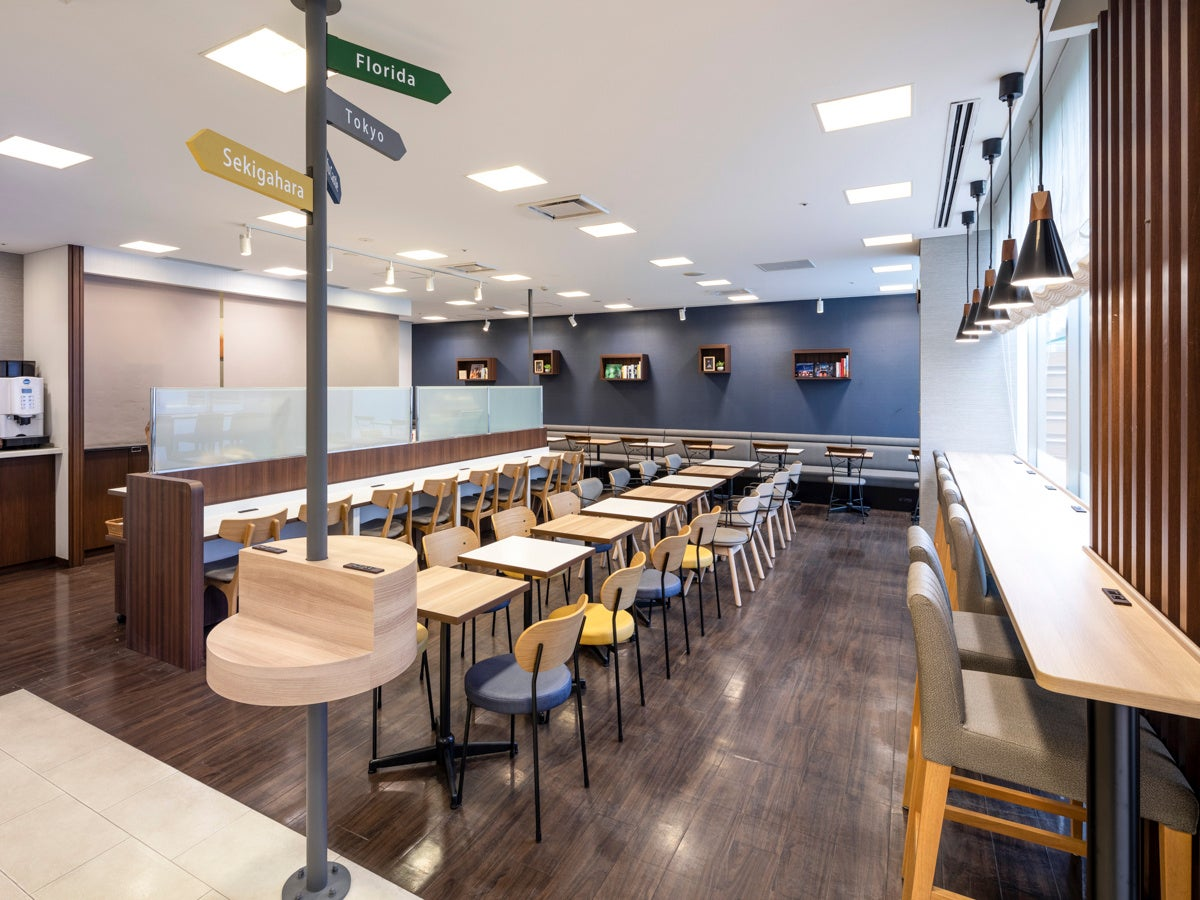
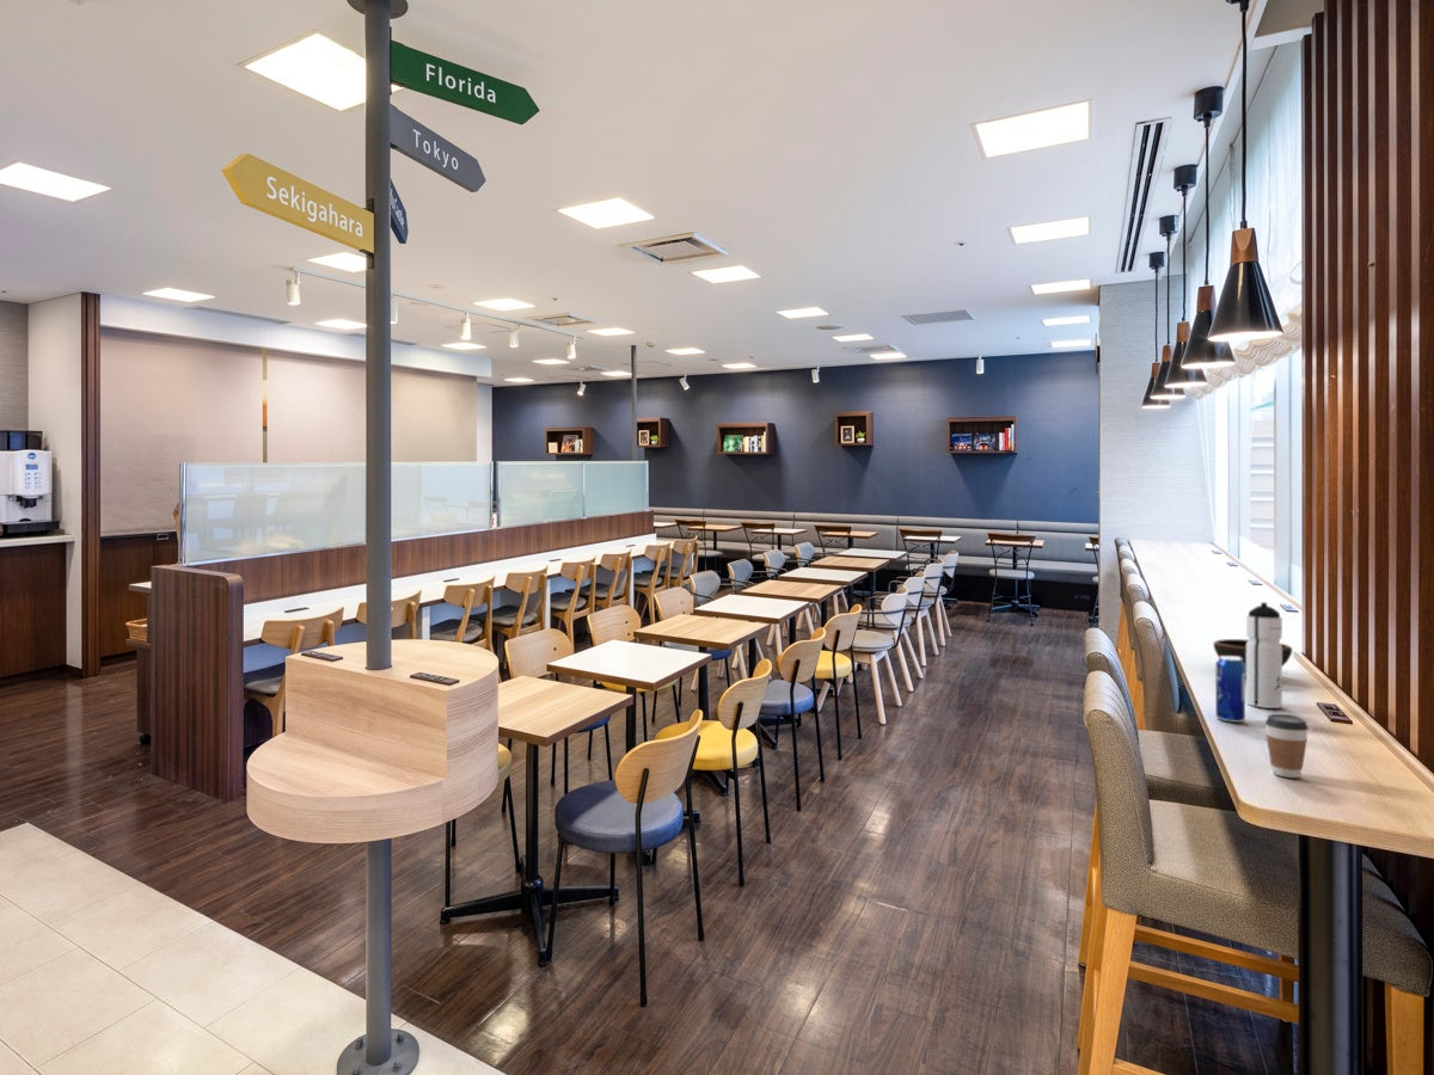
+ water bottle (1263, 653)
+ bowl (1245, 659)
+ beverage can (1230, 688)
+ coffee cup (1286, 745)
